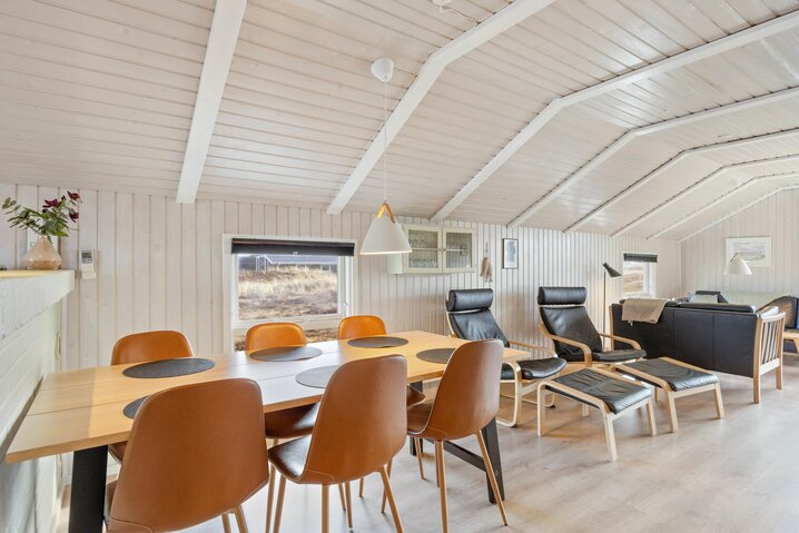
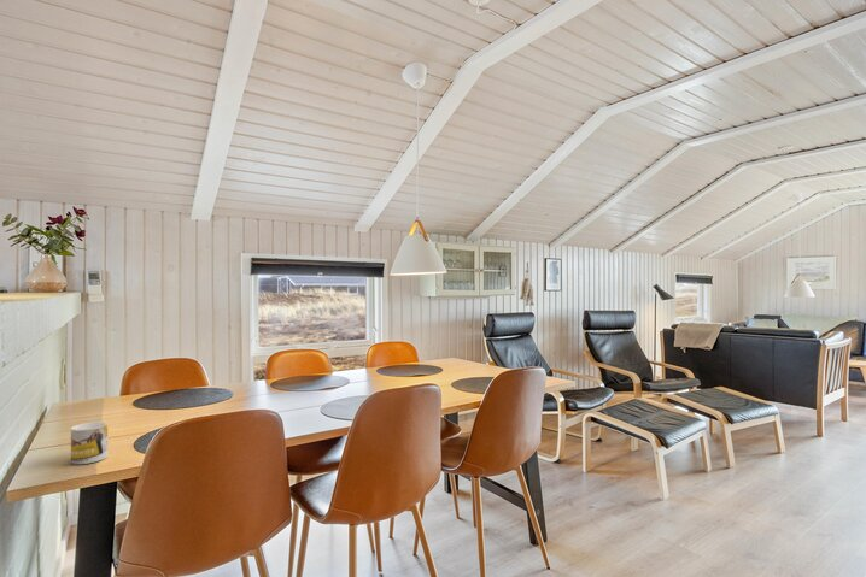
+ mug (92, 440)
